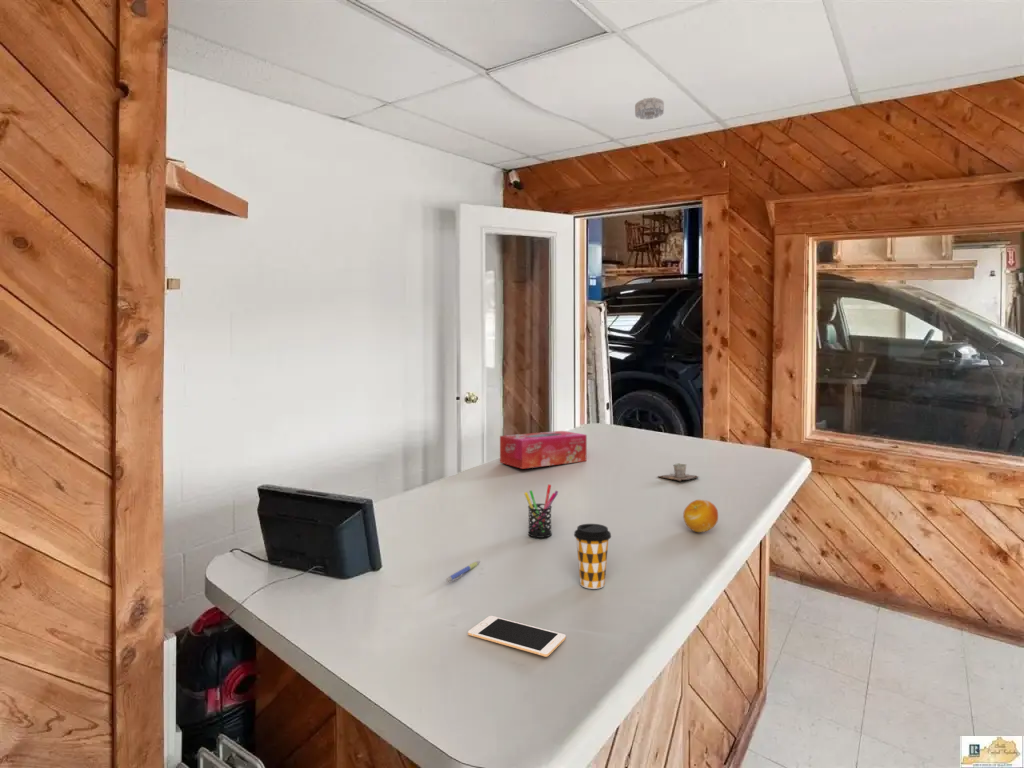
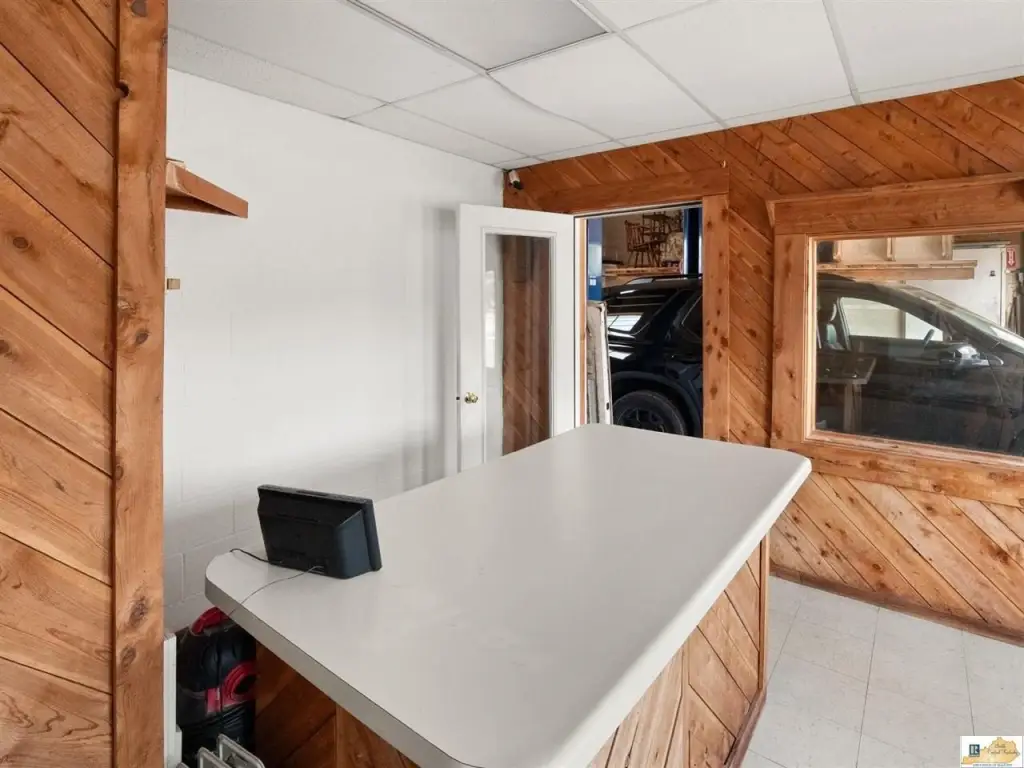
- tissue box (543, 448)
- pen (464, 570)
- pen holder (539, 509)
- fruit (700, 515)
- smoke detector (649, 108)
- cup (678, 470)
- cell phone (516, 634)
- coffee cup (592, 556)
